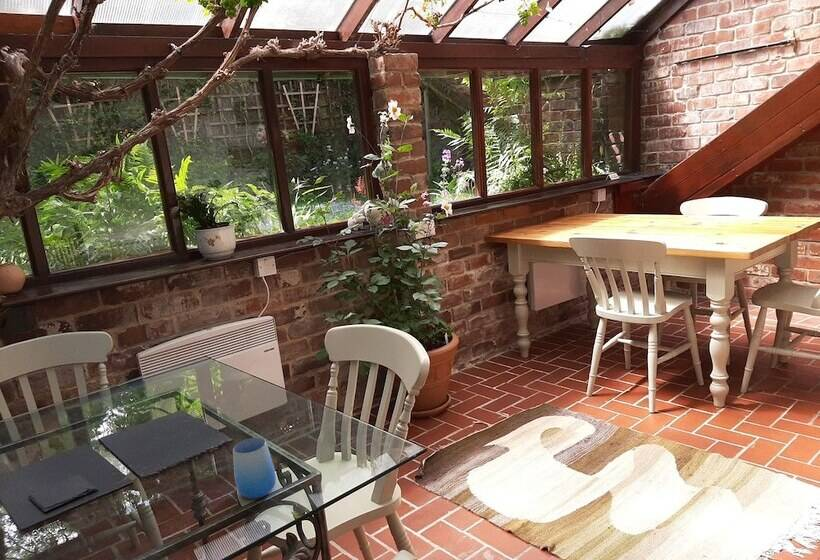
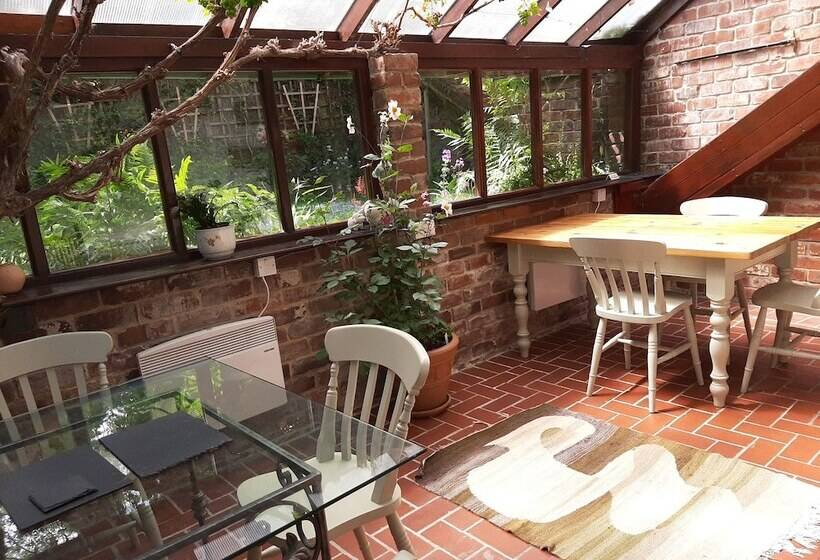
- cup (253, 468)
